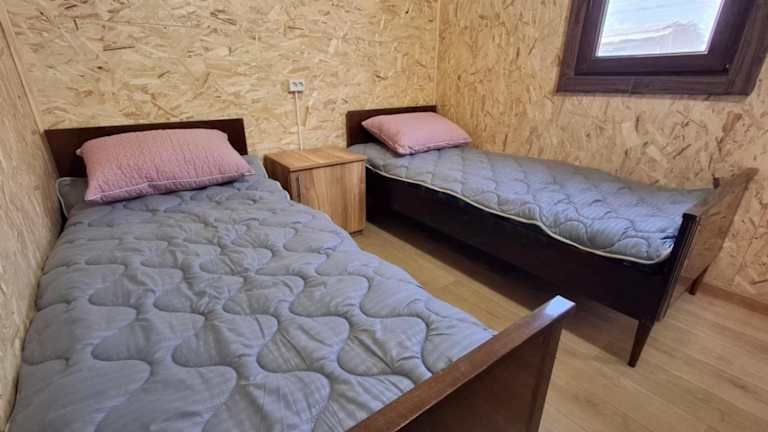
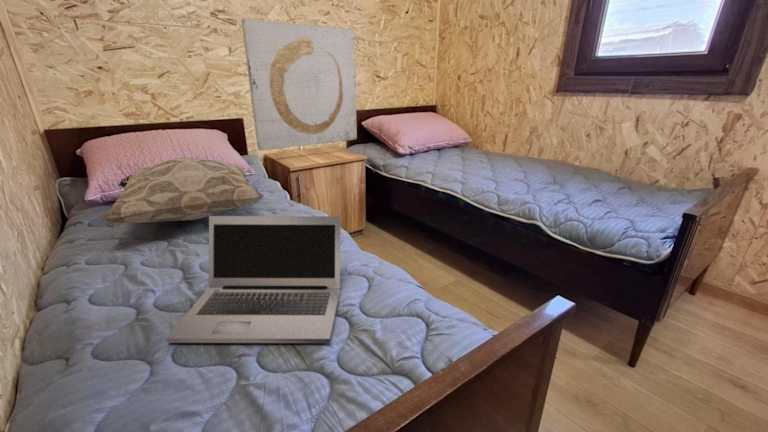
+ wall art (307, 87)
+ decorative pillow (187, 188)
+ laptop (263, 273)
